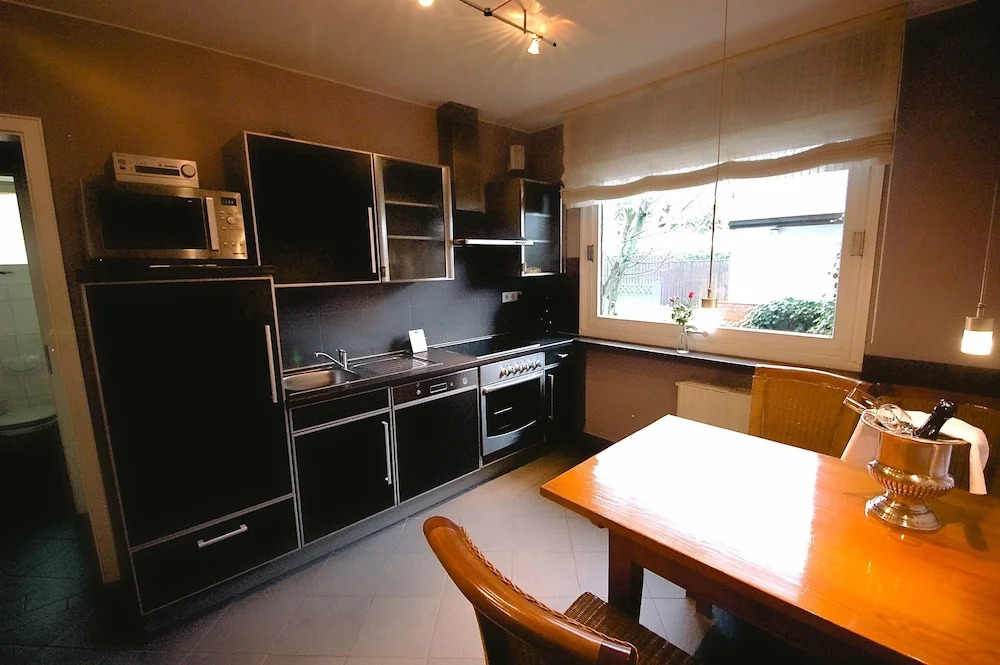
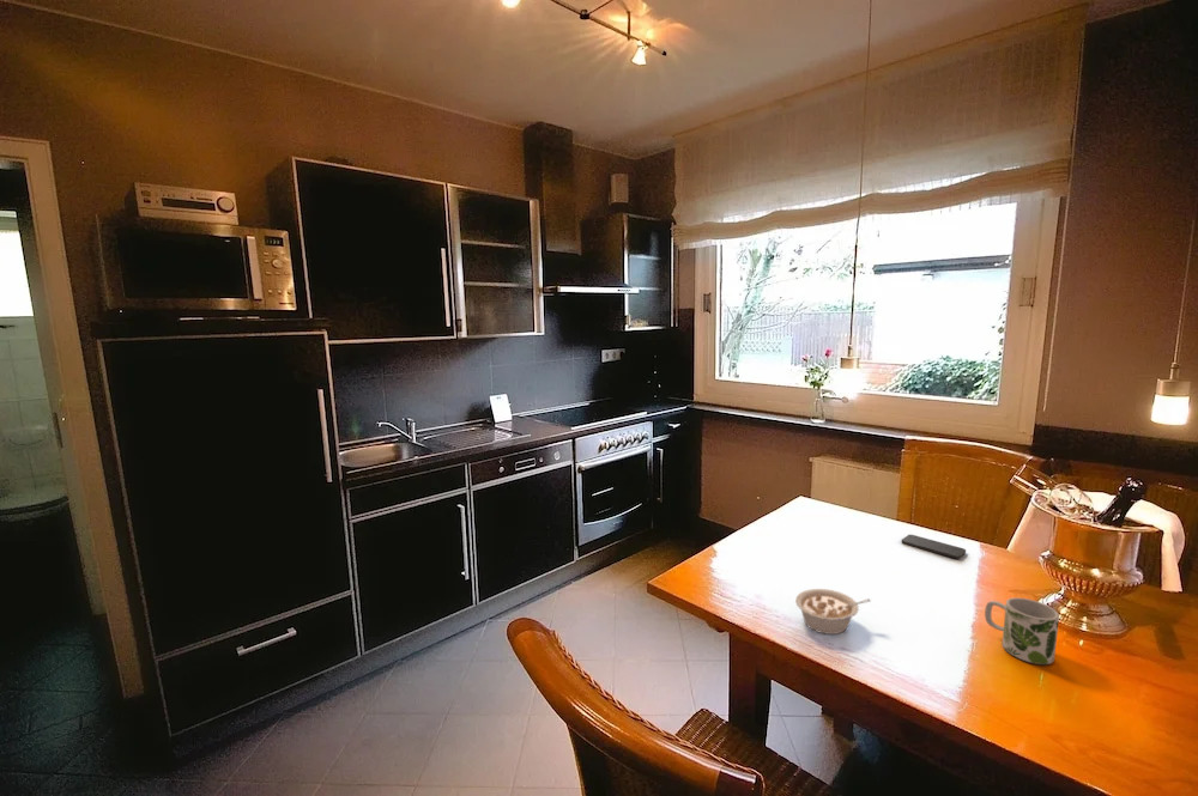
+ legume (828, 609)
+ mug (1018, 625)
+ smartphone (932, 546)
